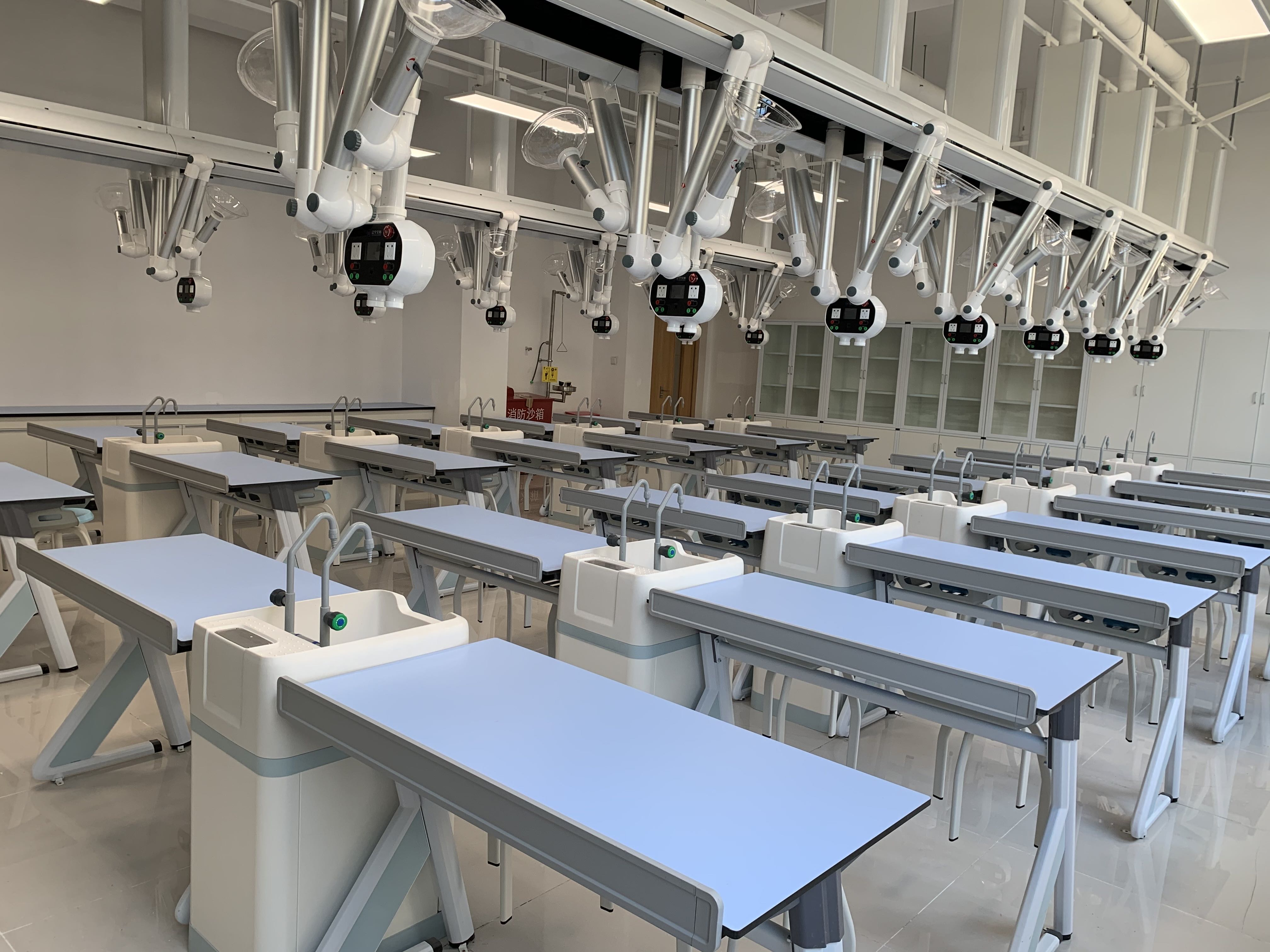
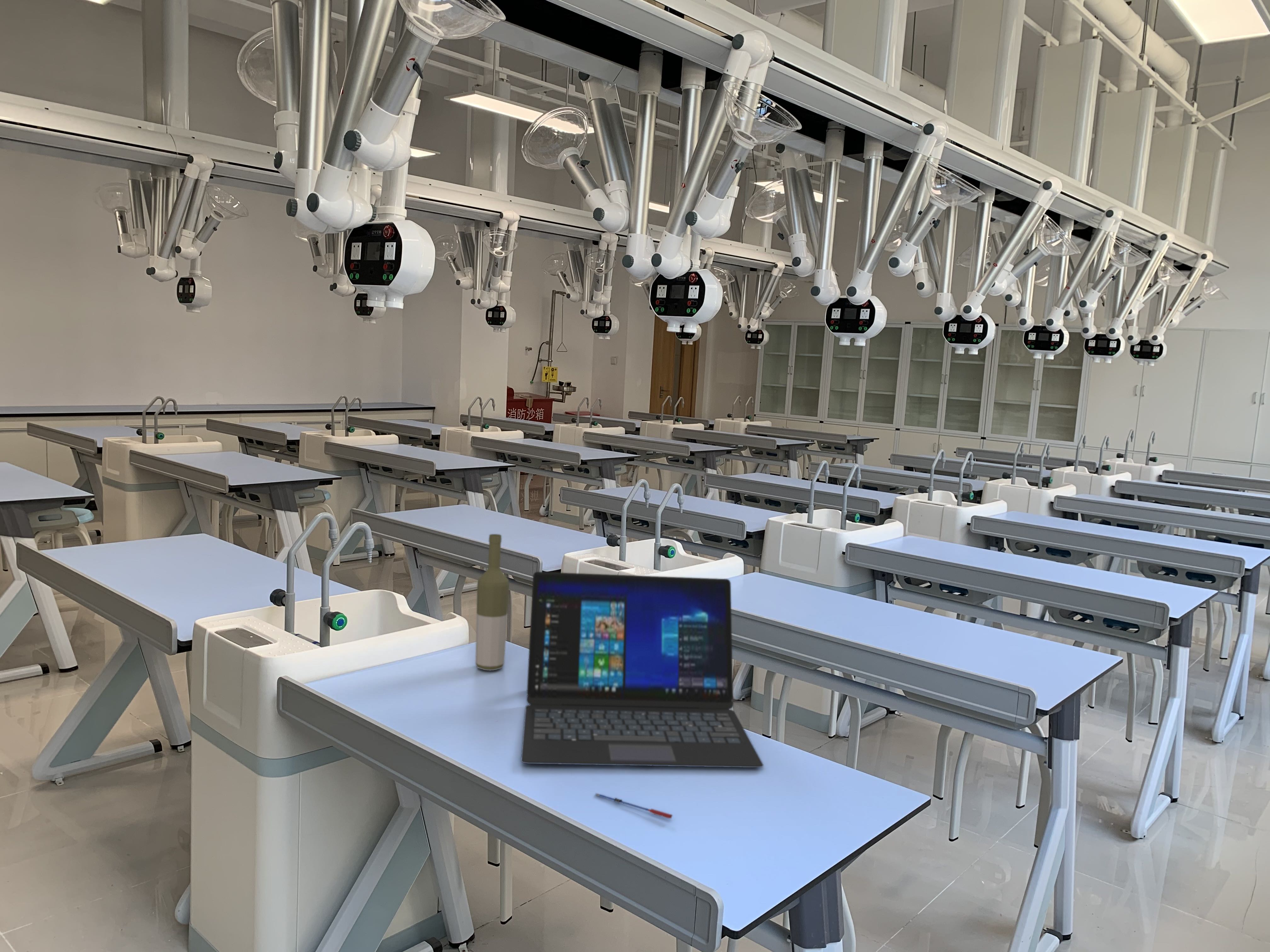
+ pen (632, 804)
+ laptop (638, 660)
+ bottle (492, 602)
